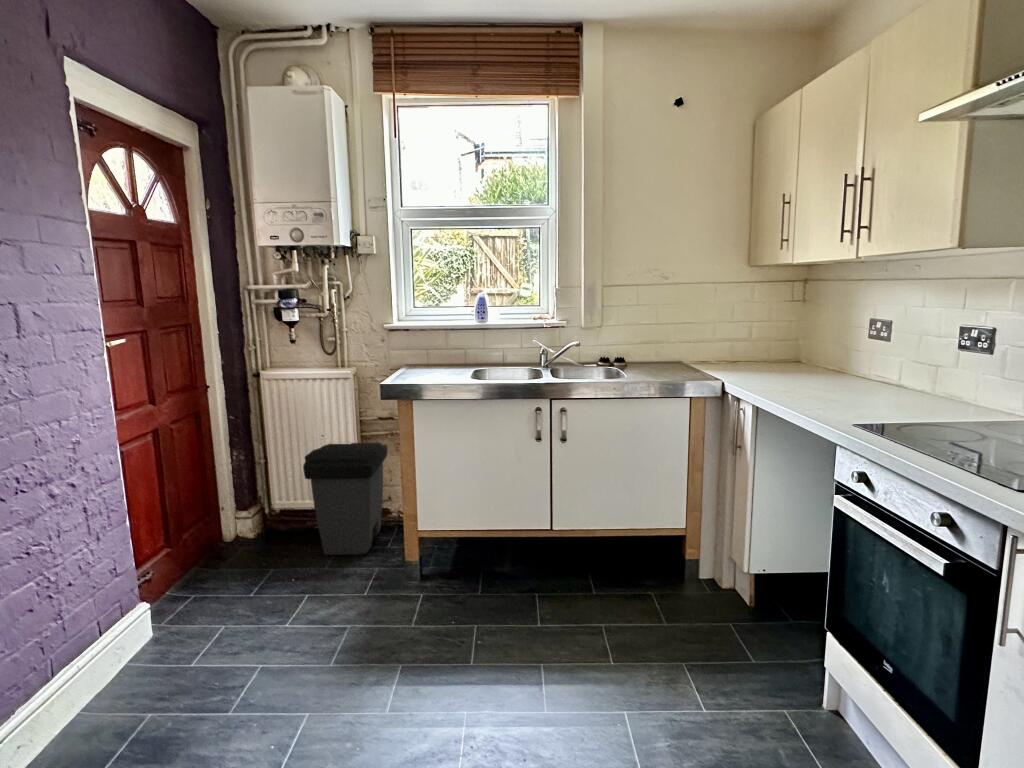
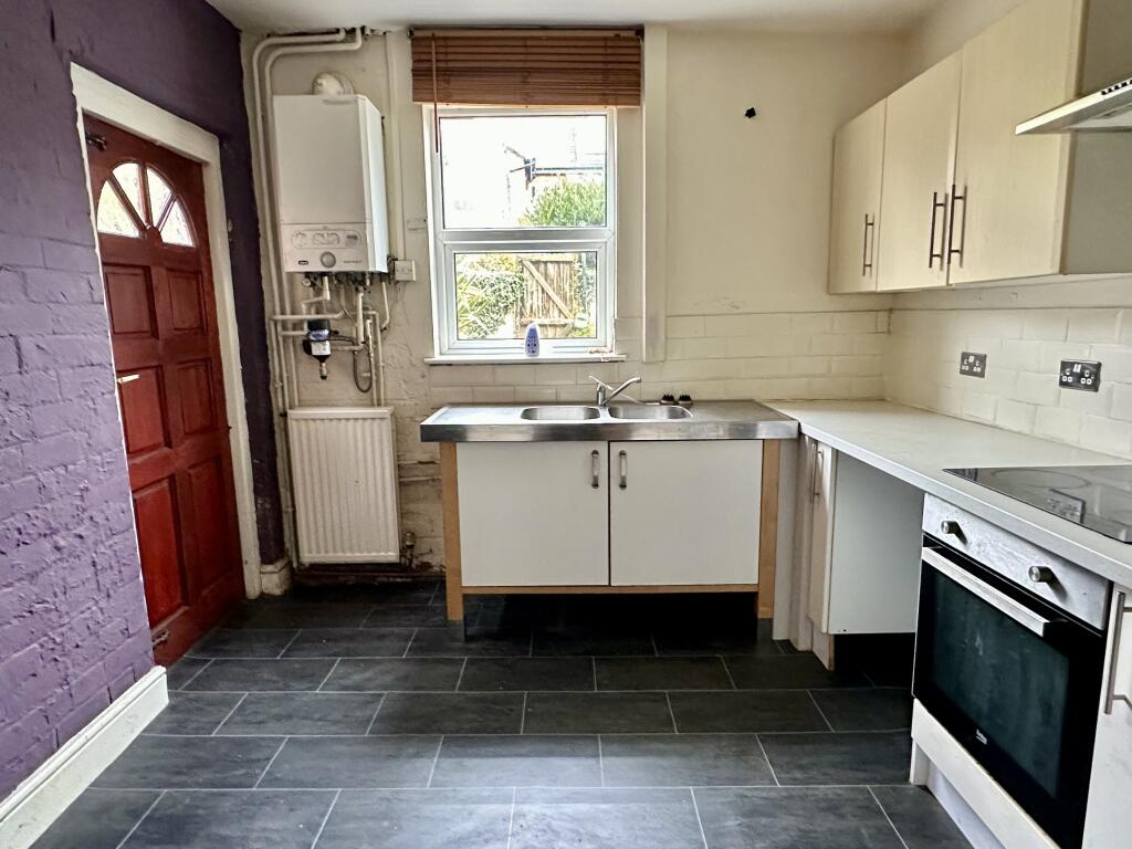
- trash can (348, 496)
